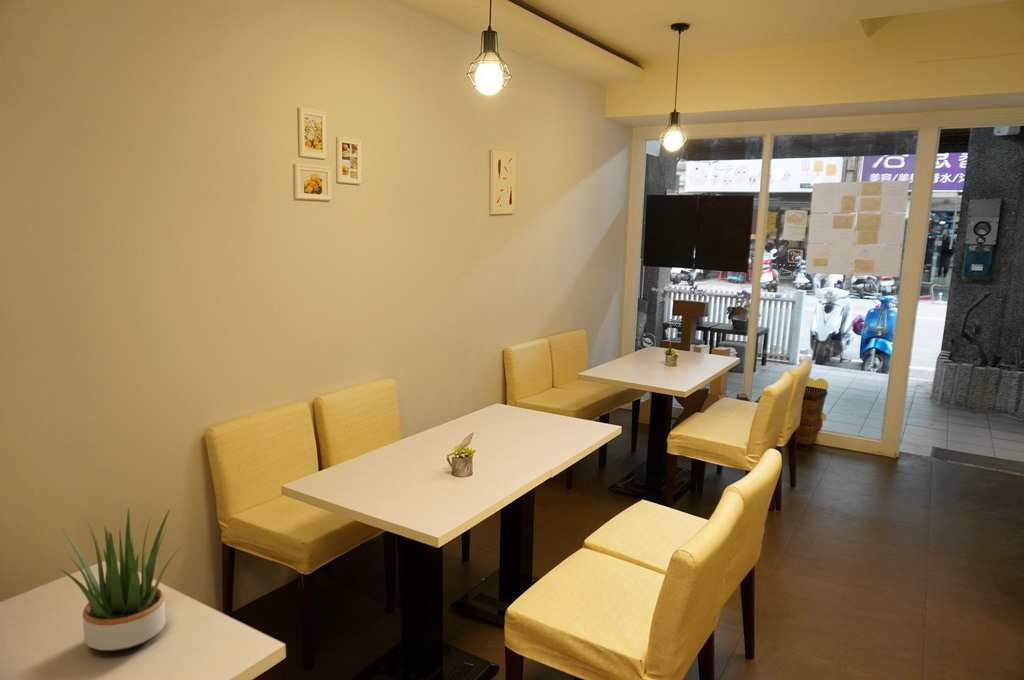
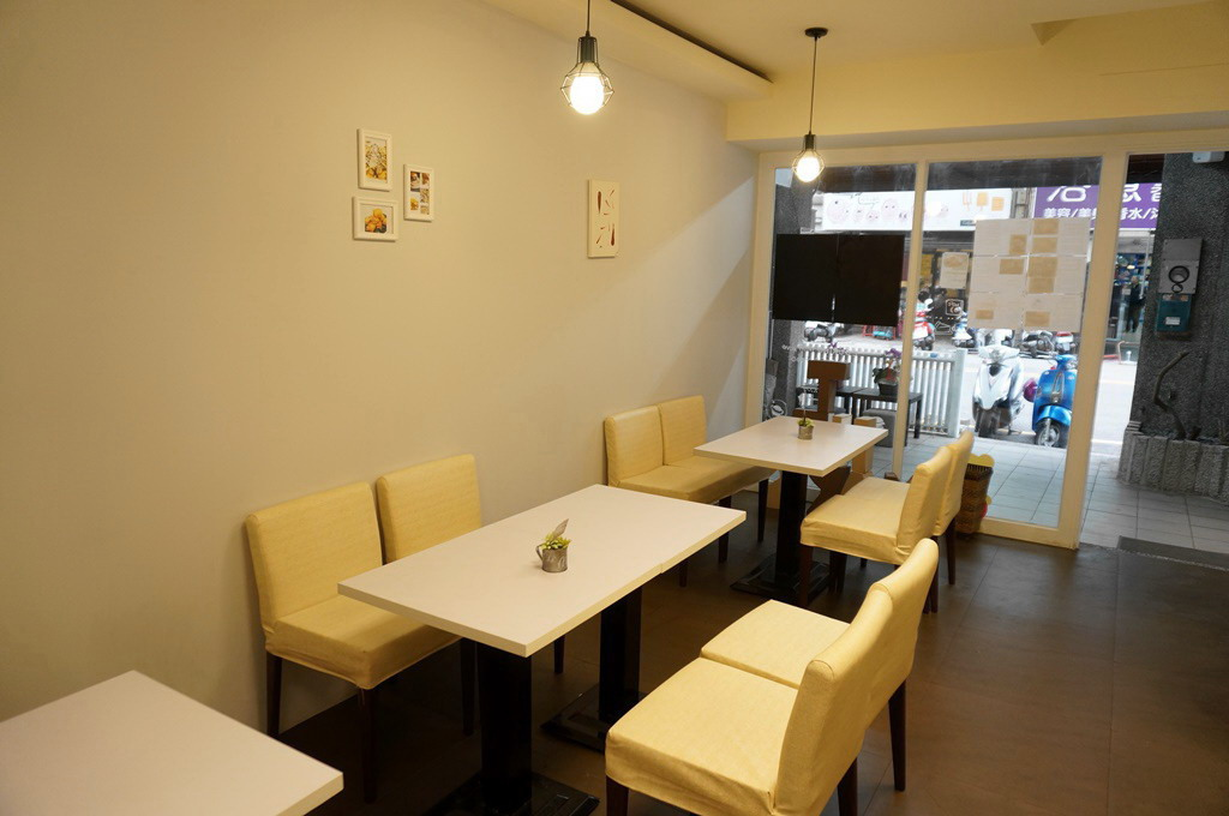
- potted plant (122, 579)
